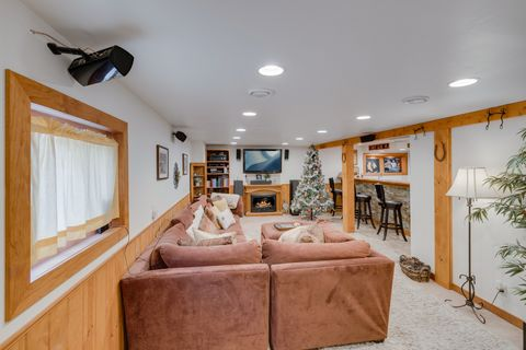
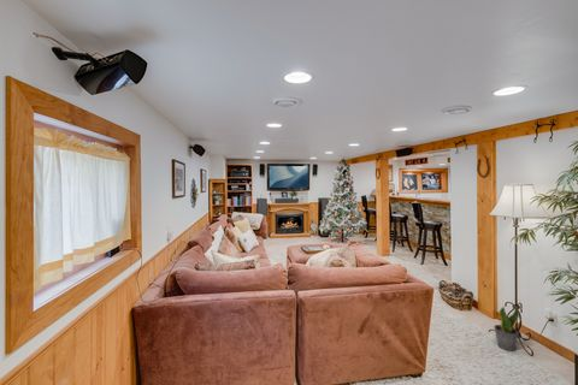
+ potted plant (506, 325)
